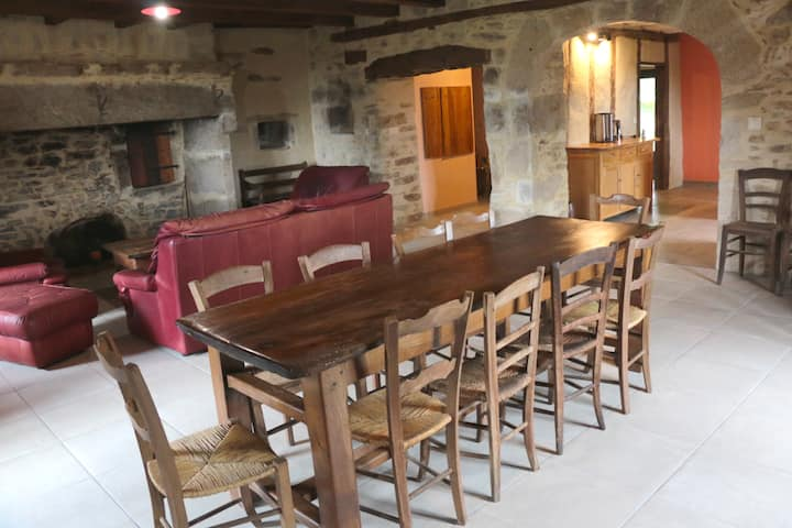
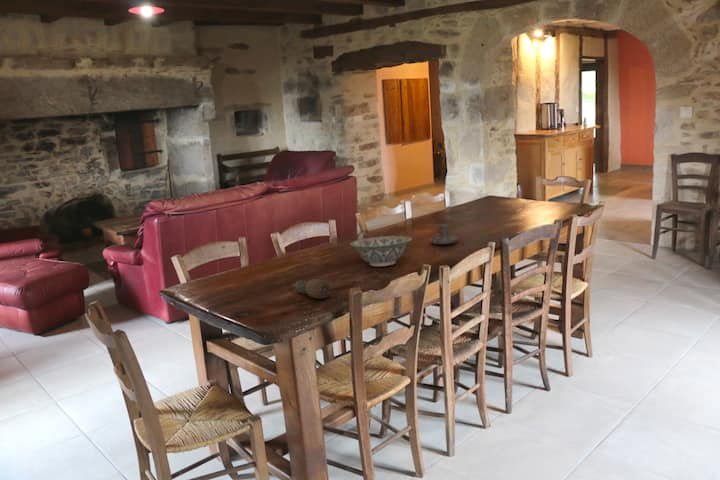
+ fruit (310, 286)
+ candle holder (441, 234)
+ decorative bowl (381, 252)
